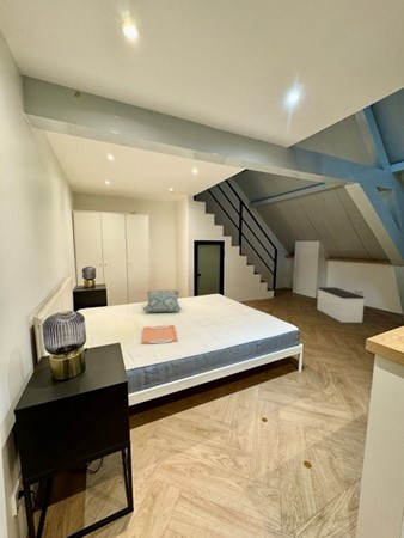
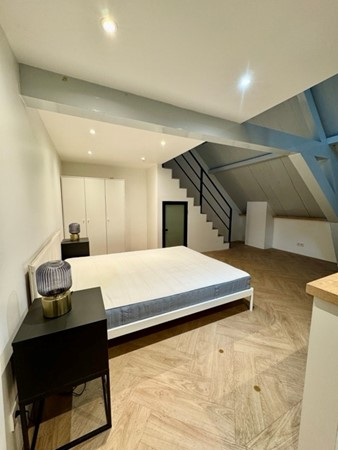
- decorative pillow (163, 300)
- serving tray (159, 334)
- bench (338, 302)
